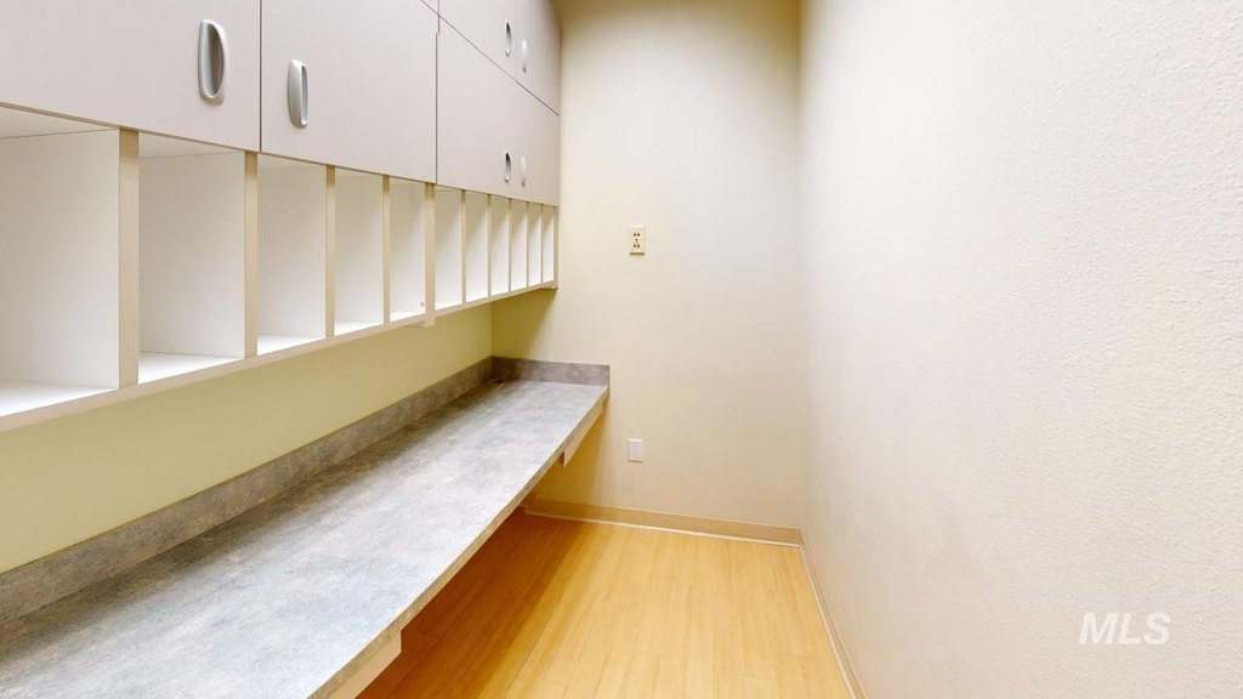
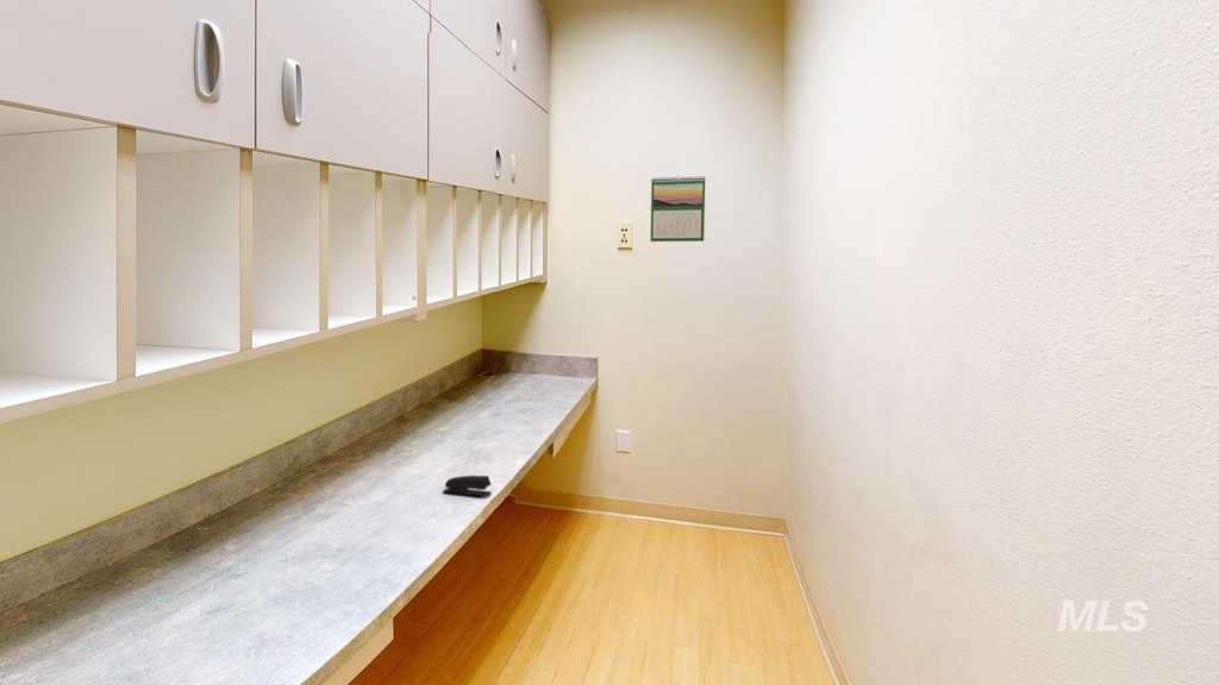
+ stapler (467, 483)
+ calendar (677, 208)
